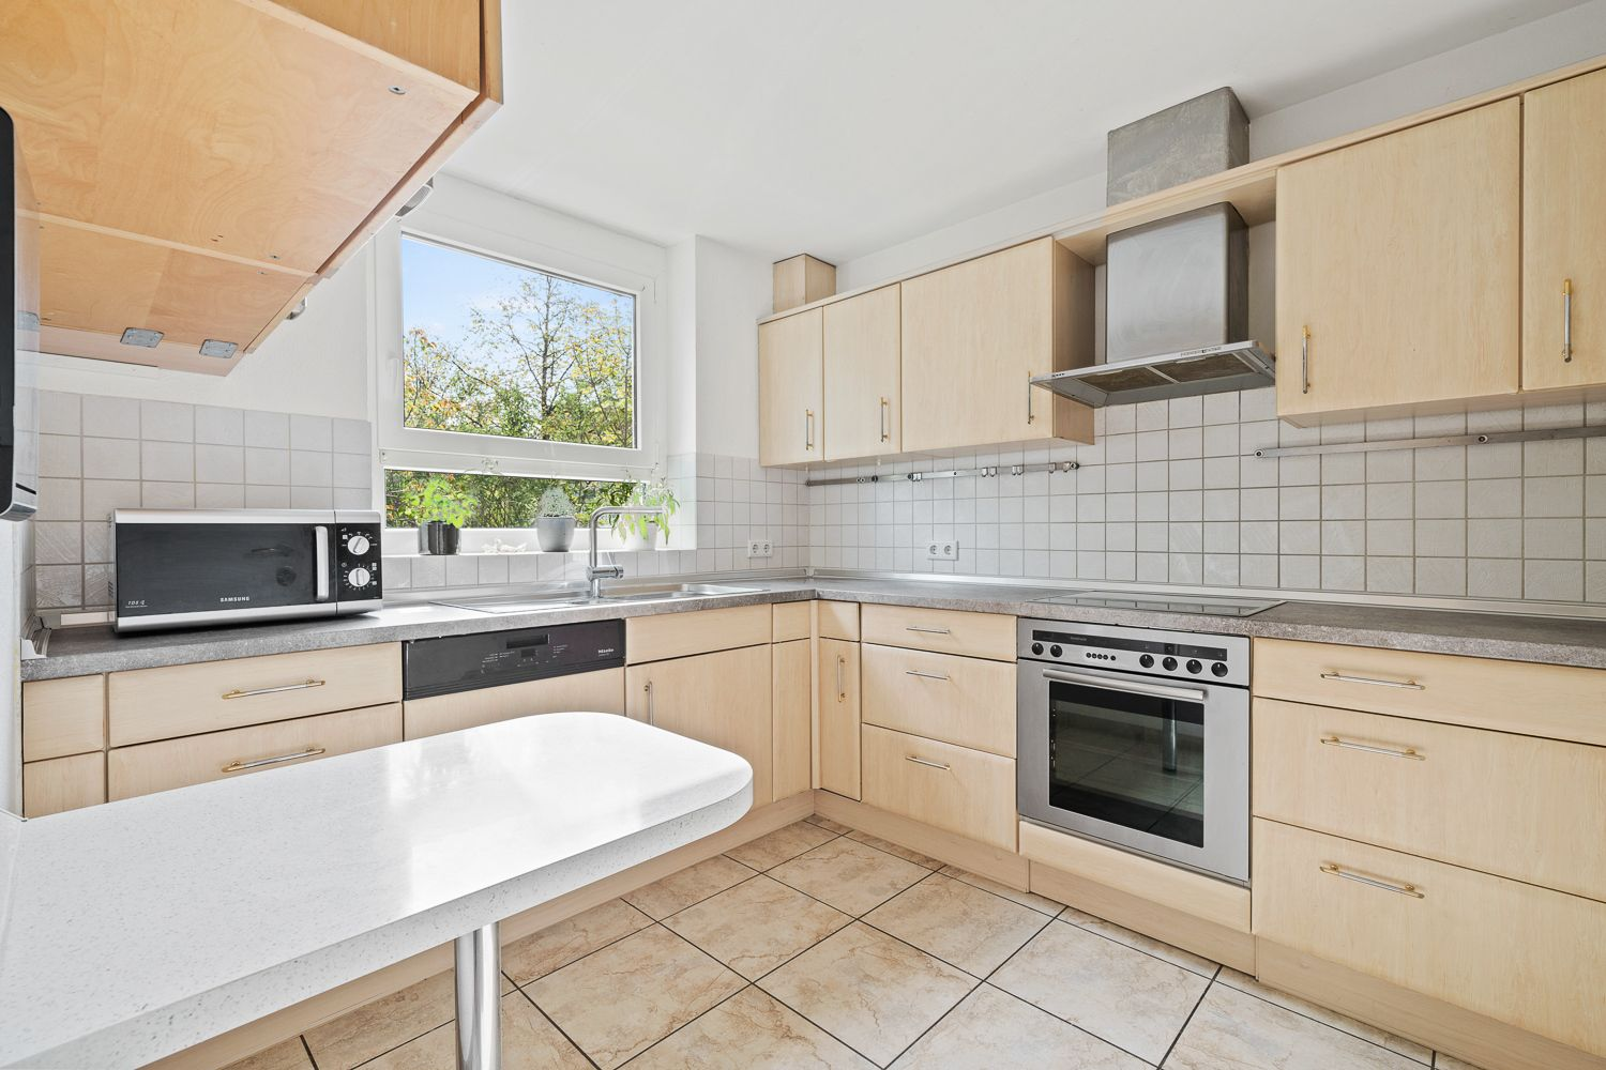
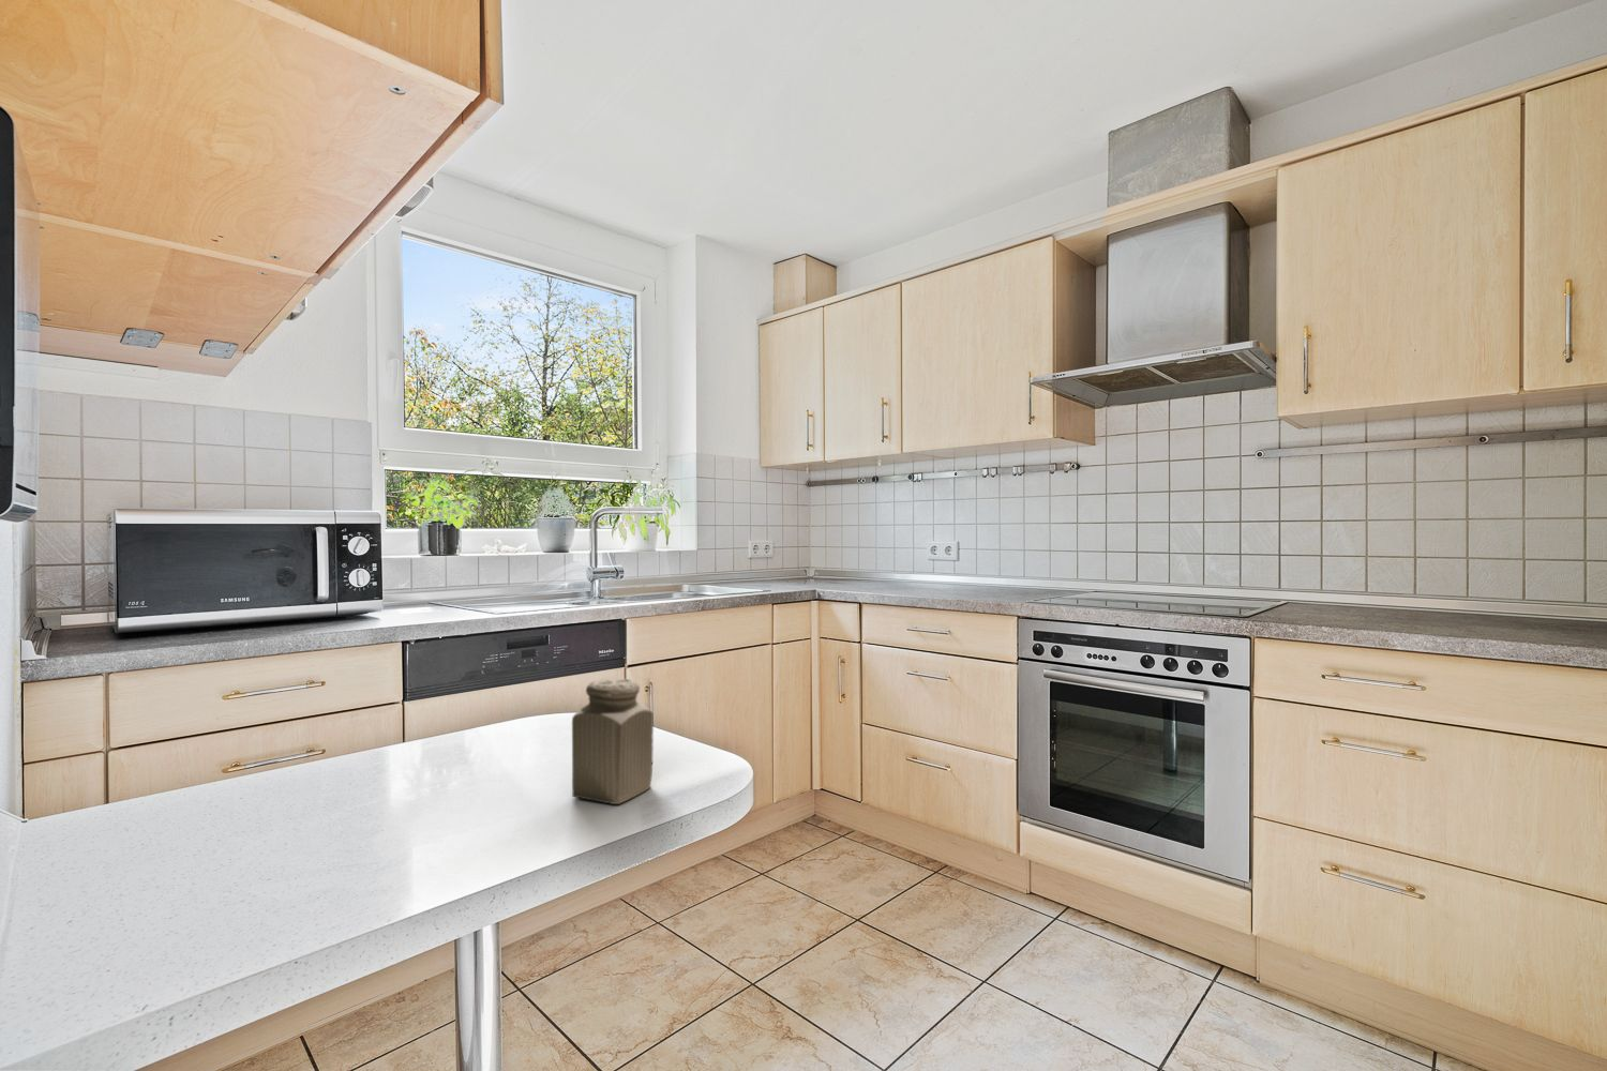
+ salt shaker (613, 736)
